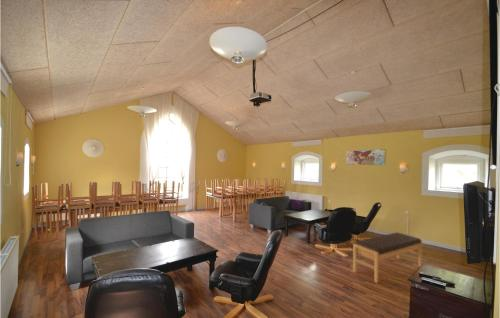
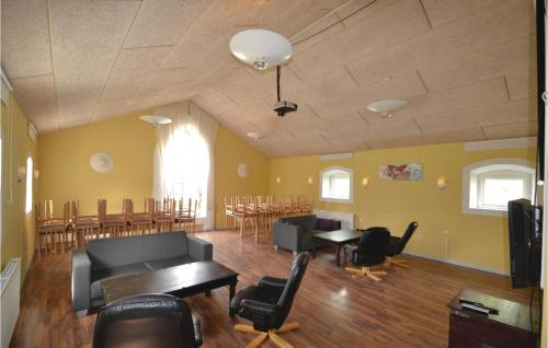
- bench (388, 254)
